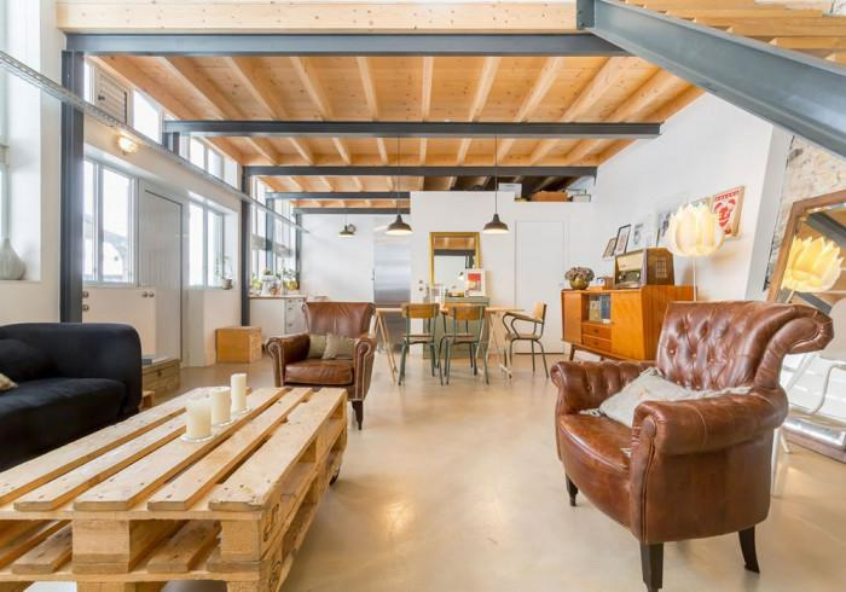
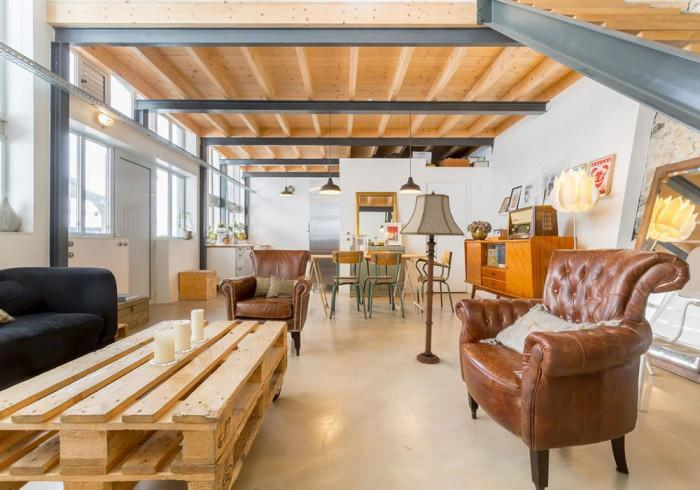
+ floor lamp (430, 275)
